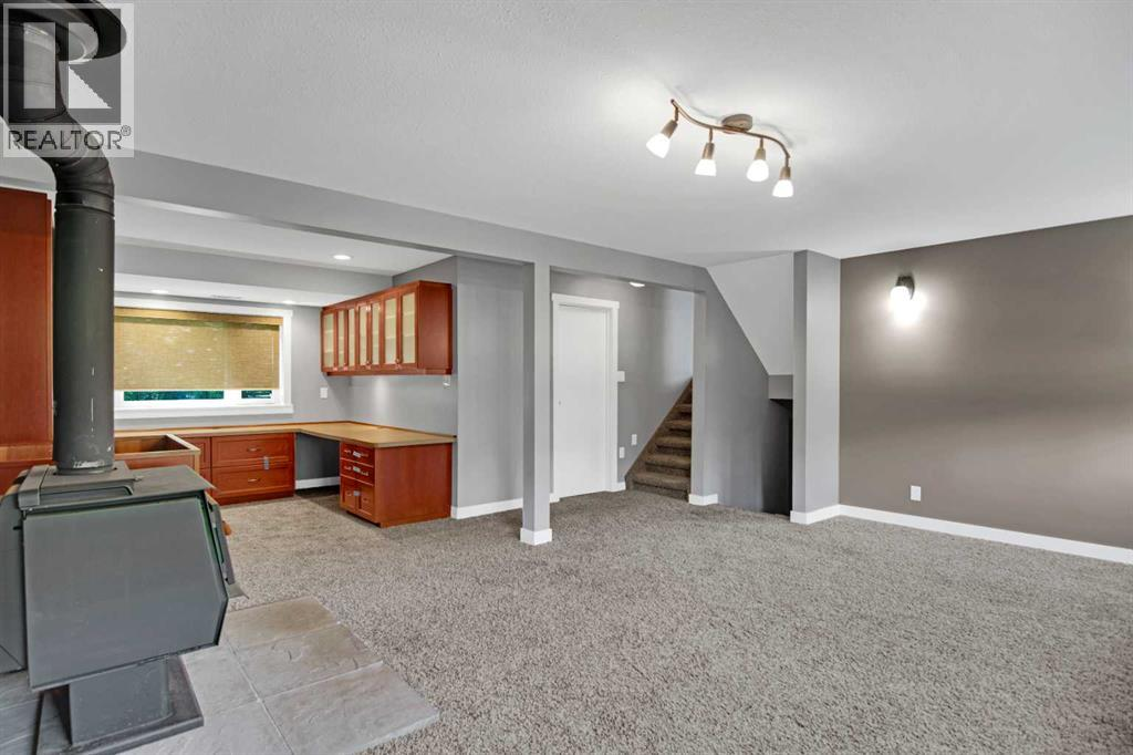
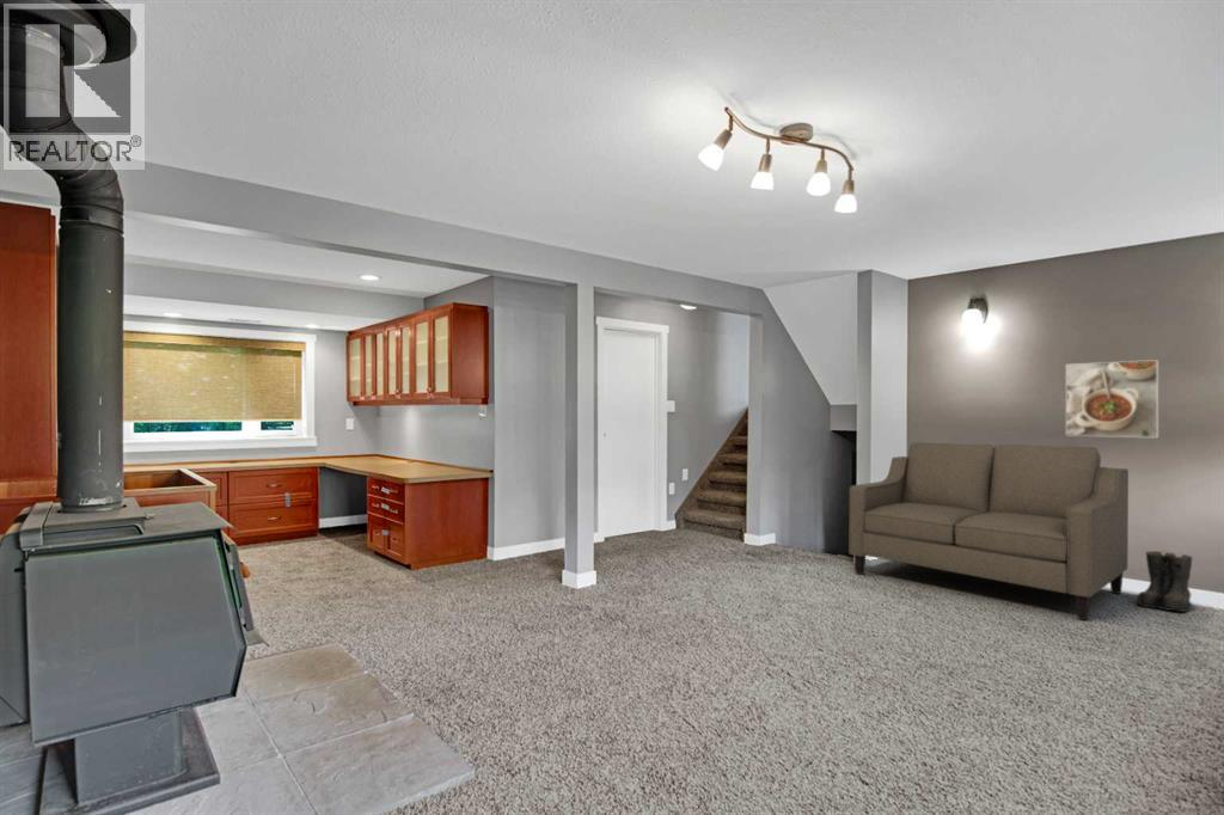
+ boots (1164, 580)
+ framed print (1109, 399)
+ sofa (980, 513)
